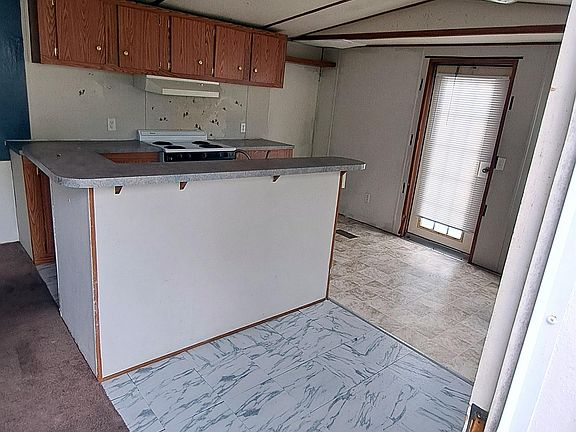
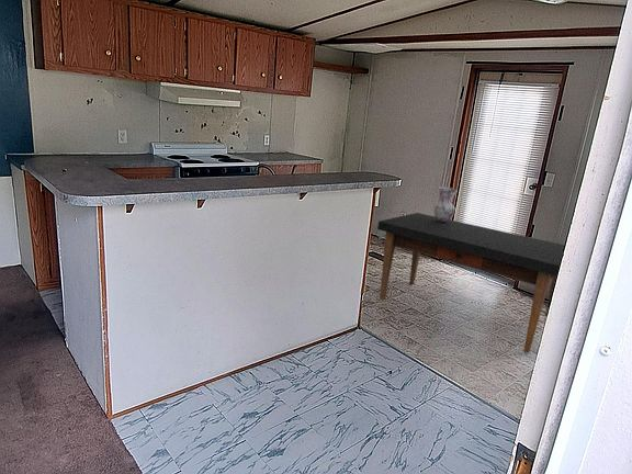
+ dining table (471, 267)
+ vase (444, 204)
